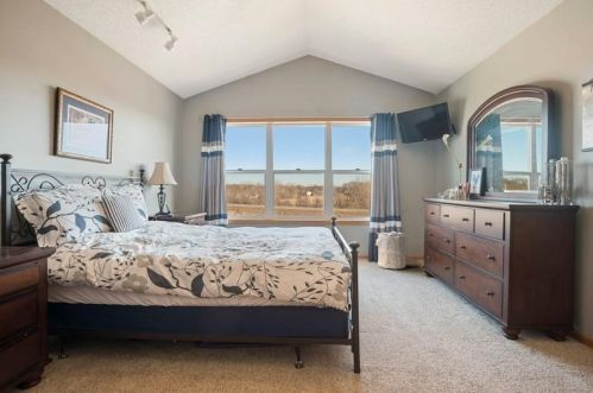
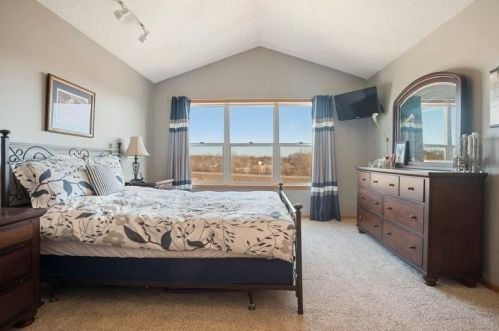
- laundry hamper (390, 248)
